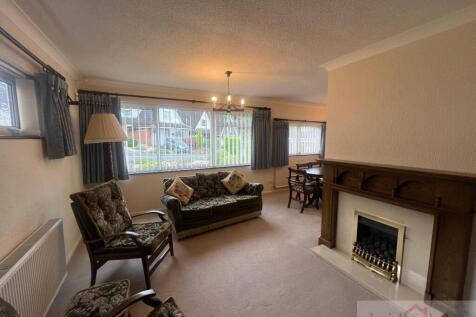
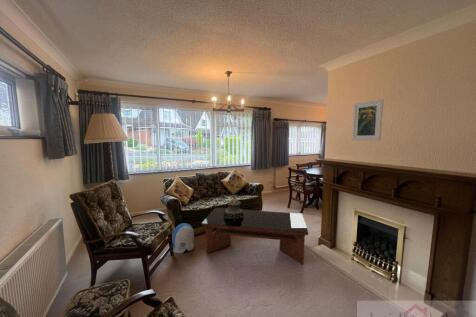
+ decorative urn (233, 205)
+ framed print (366, 121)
+ sun visor (182, 235)
+ coffee table (254, 232)
